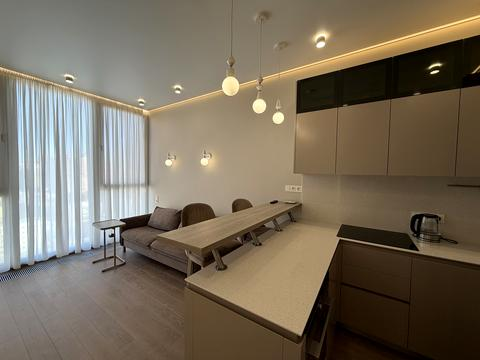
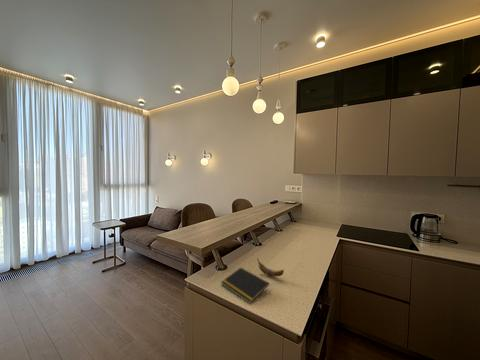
+ notepad (244, 283)
+ banana (269, 269)
